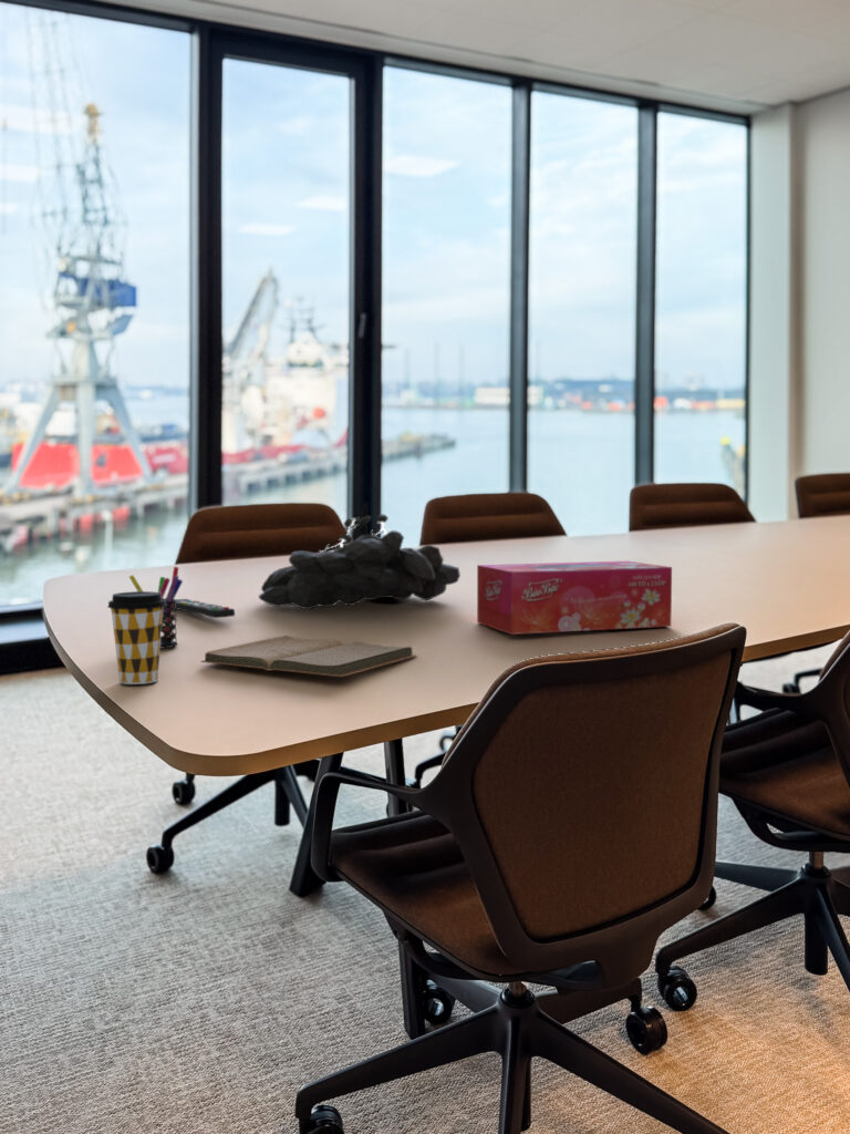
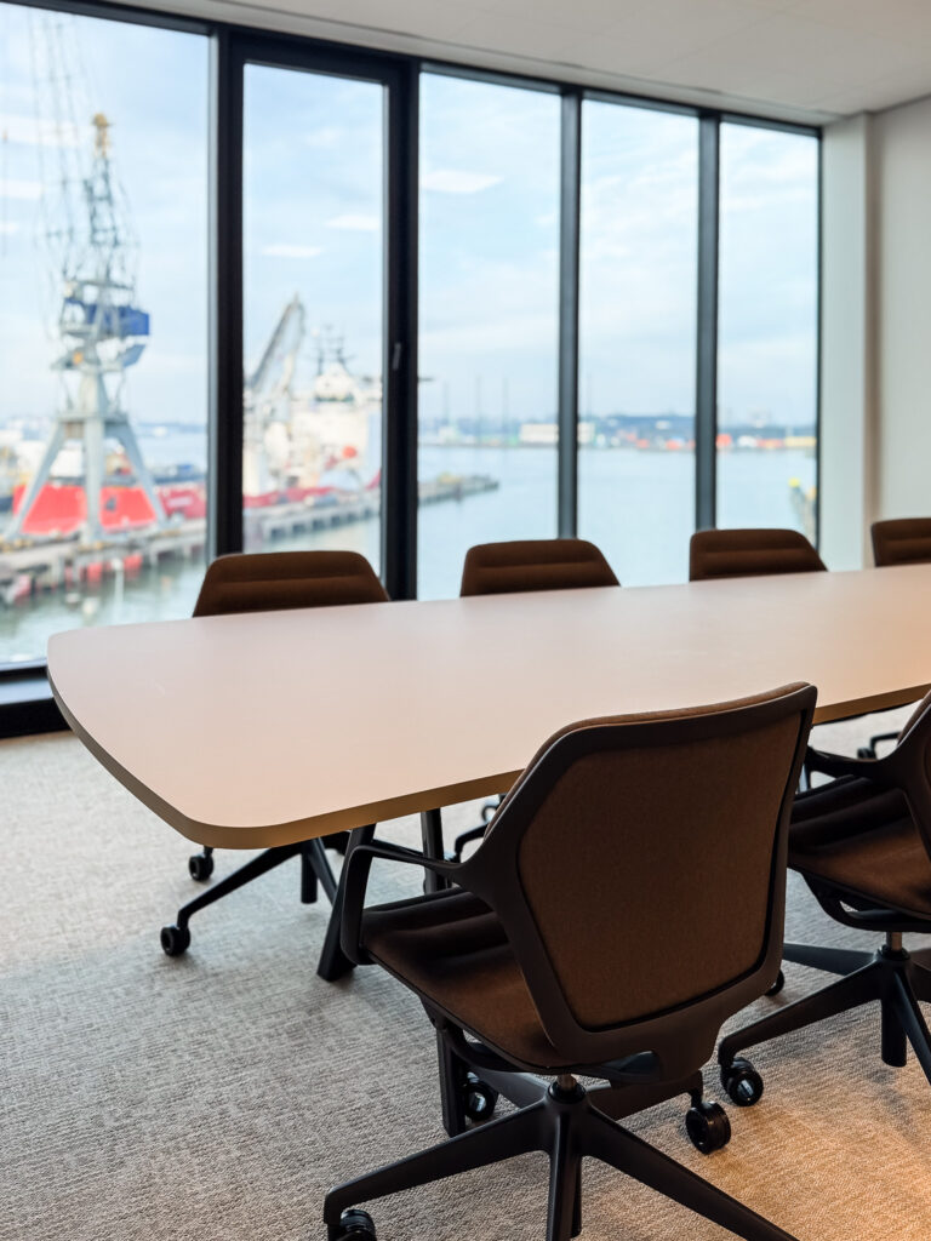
- plant (362, 554)
- remote control (196, 608)
- coffee cup (137, 637)
- tissue box (572, 595)
- pen holder (163, 607)
- book (310, 654)
